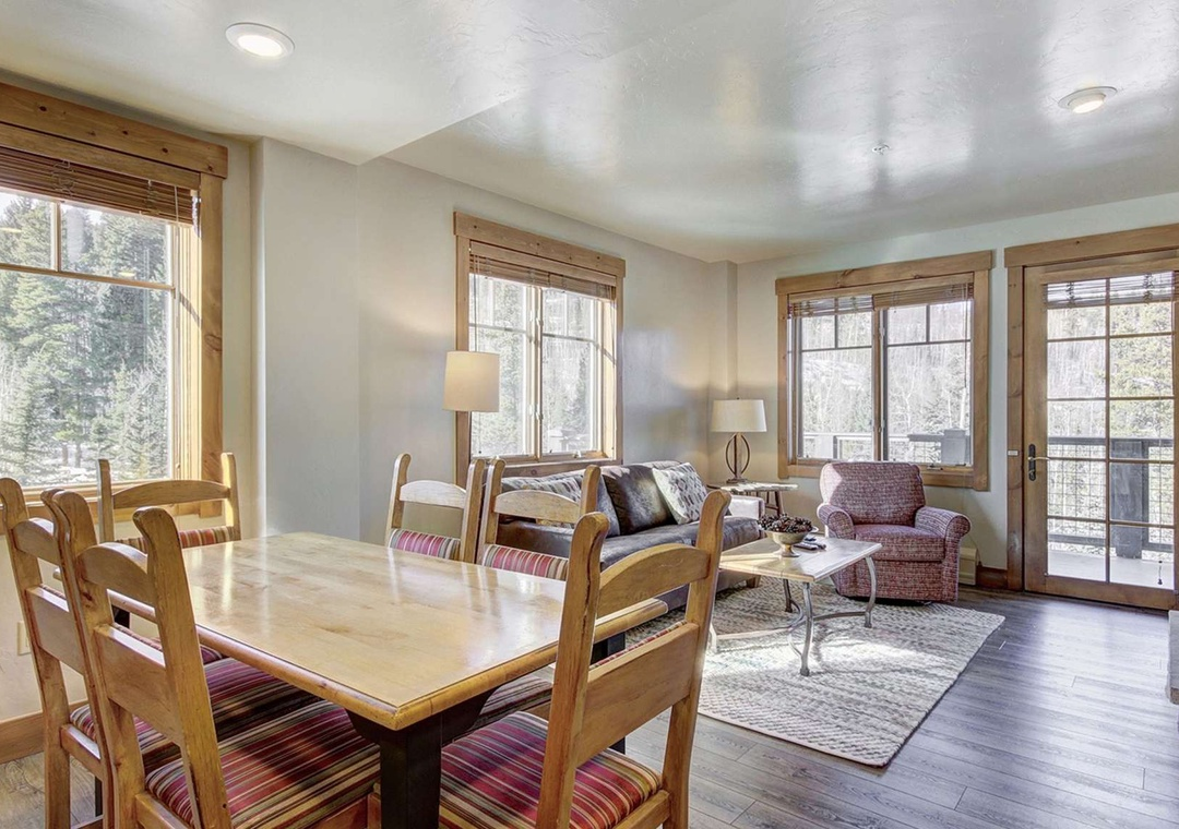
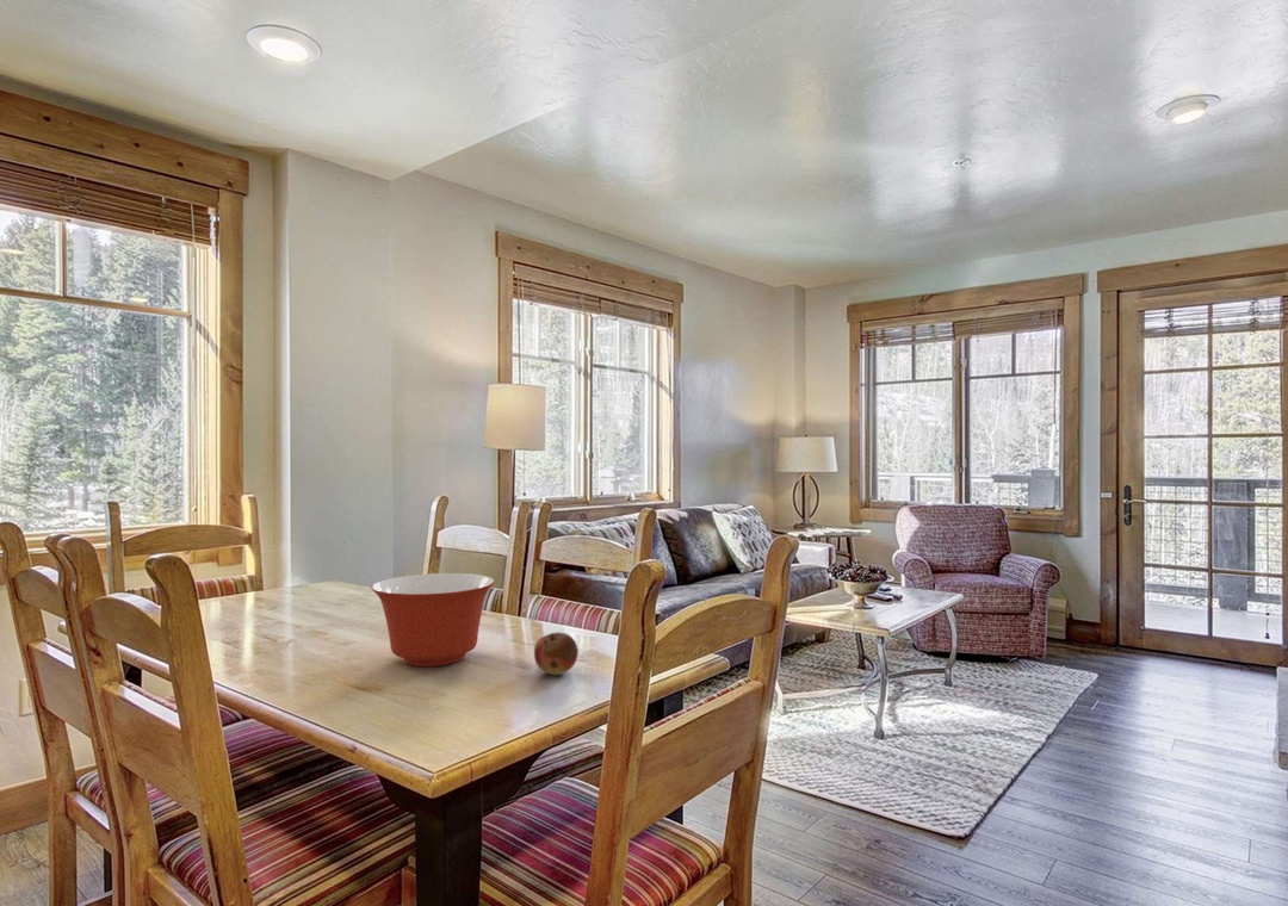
+ mixing bowl (434, 620)
+ fruit (556, 652)
